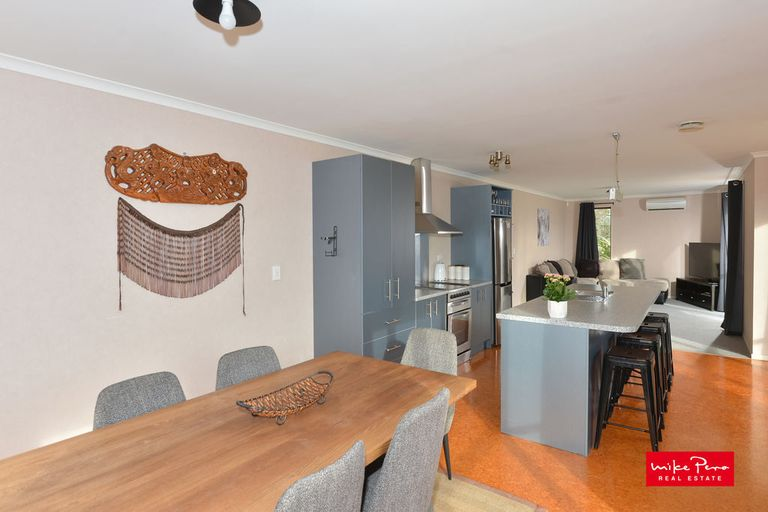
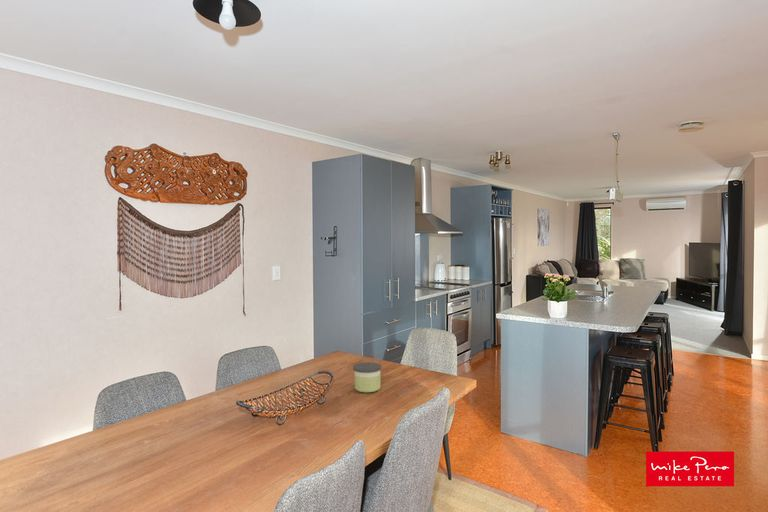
+ candle (367, 377)
